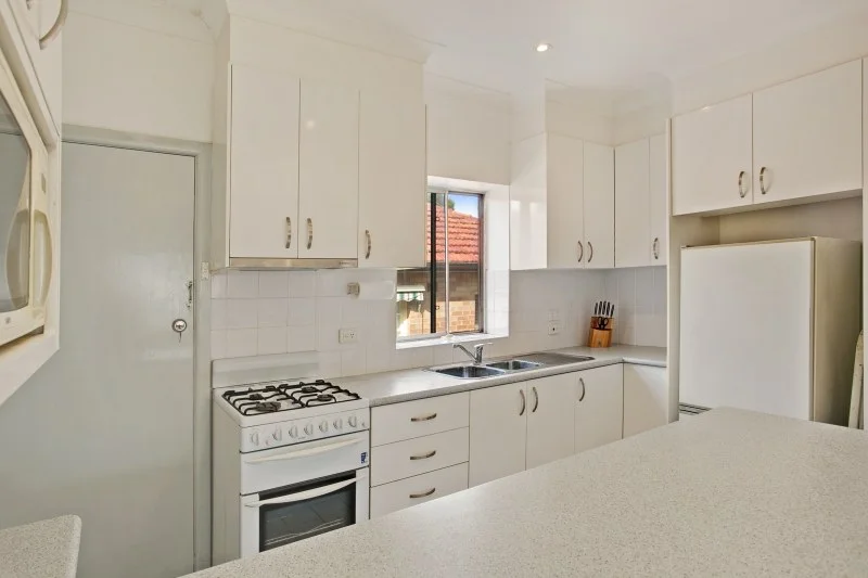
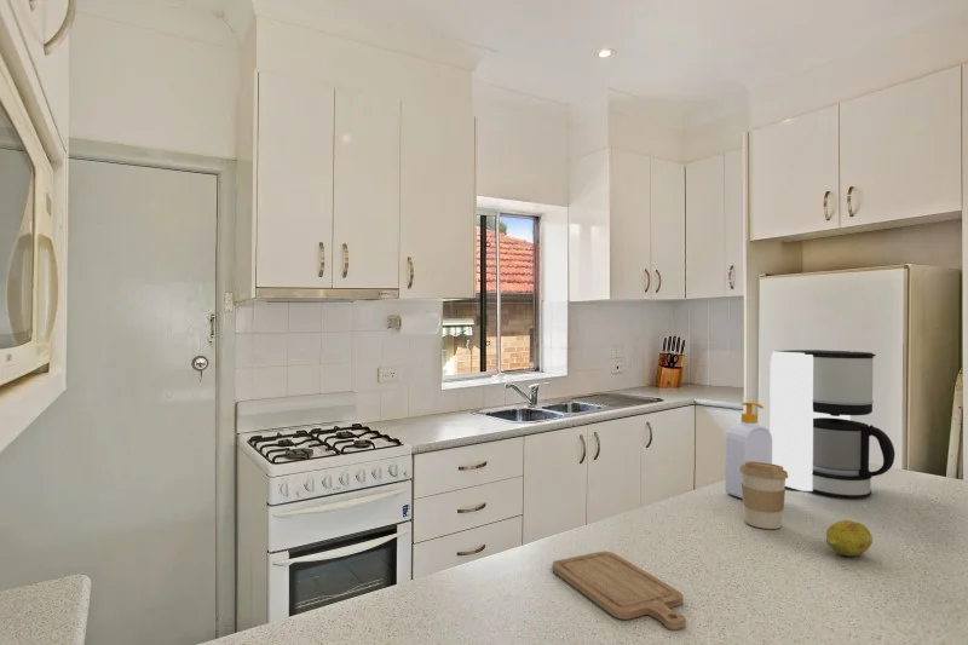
+ soap bottle (749, 448)
+ coffee maker (837, 421)
+ chopping board (623, 587)
+ coffee cup (762, 491)
+ fruit (847, 537)
